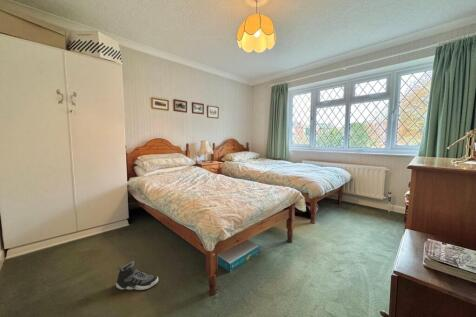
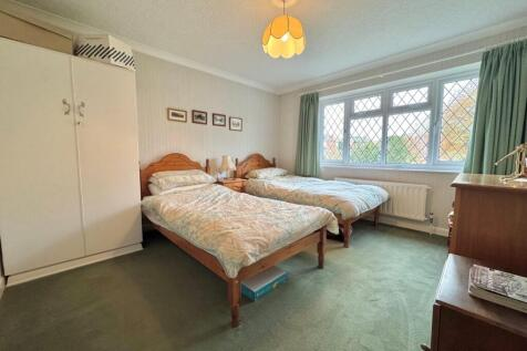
- sneaker (137, 274)
